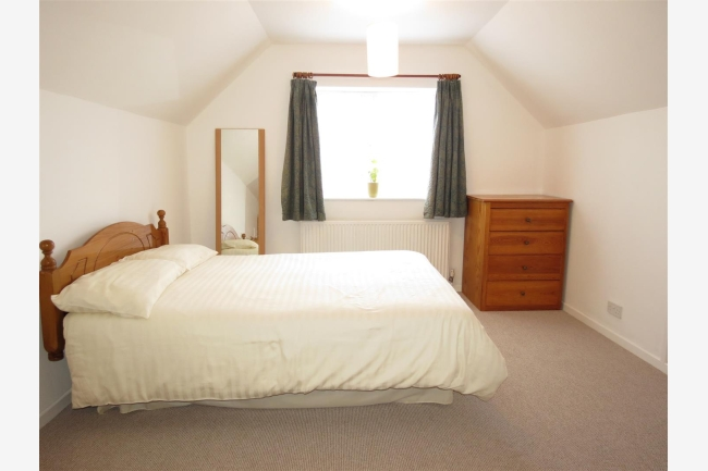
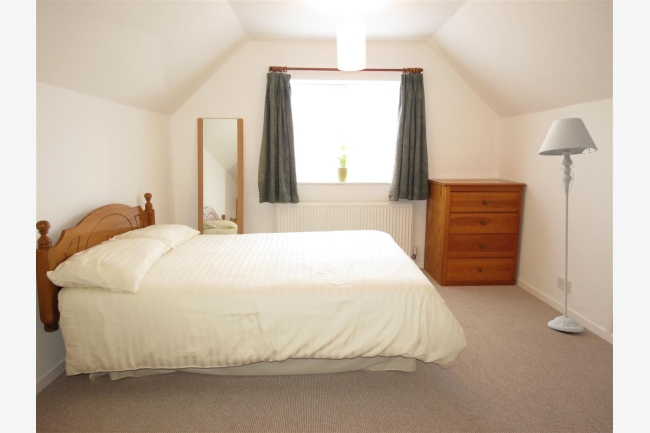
+ floor lamp (566, 224)
